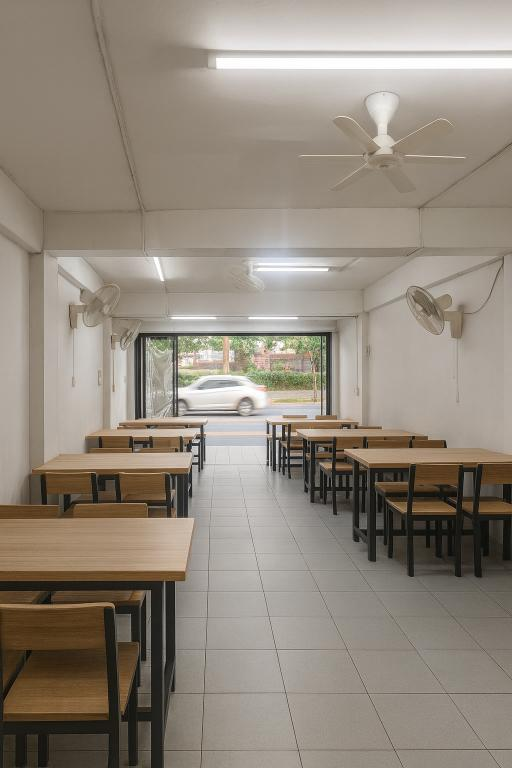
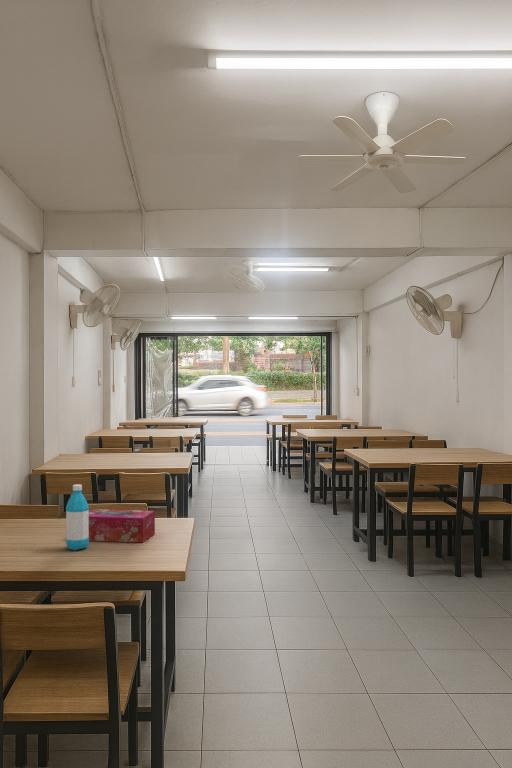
+ water bottle (77, 516)
+ tissue box (116, 525)
